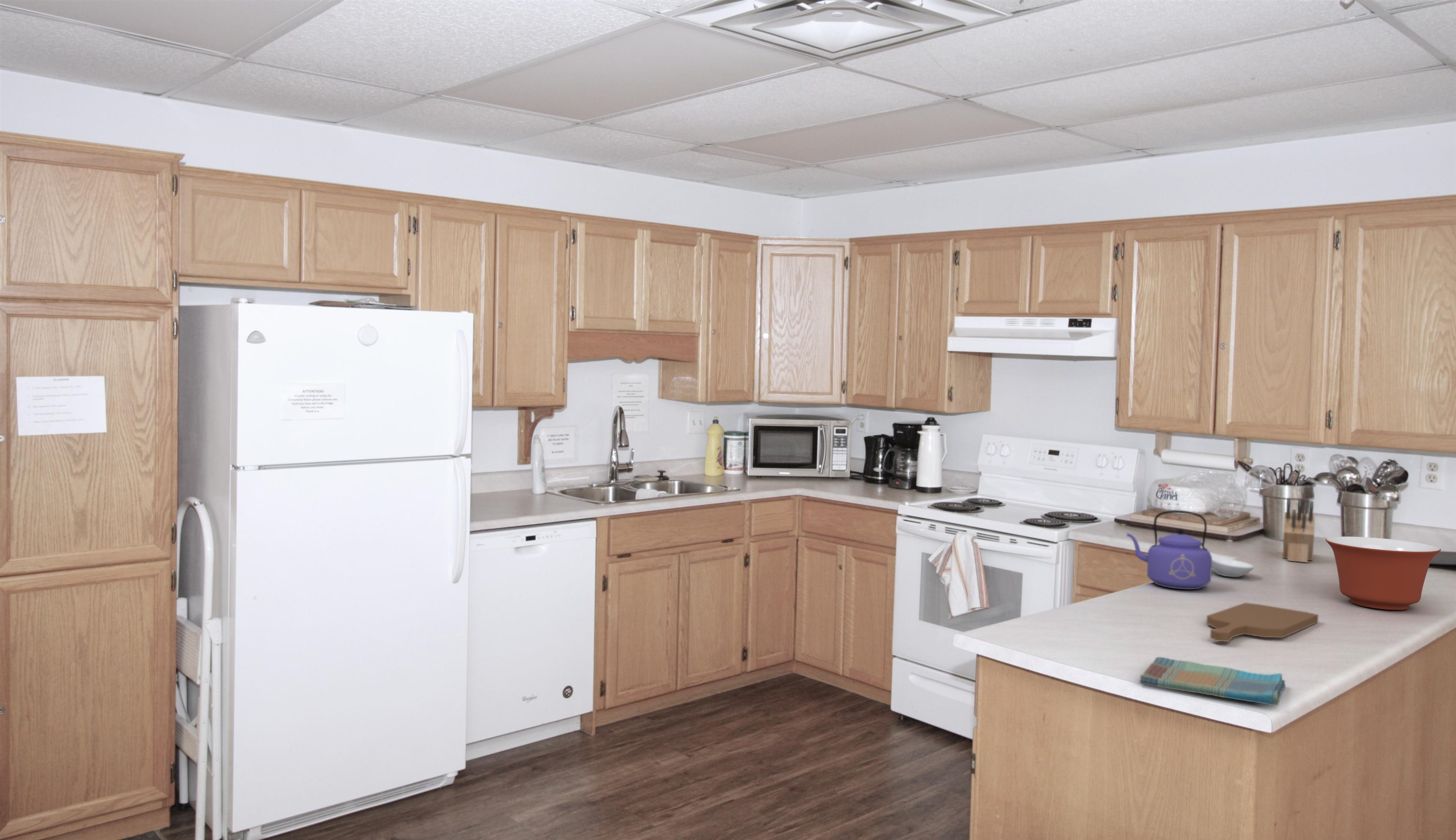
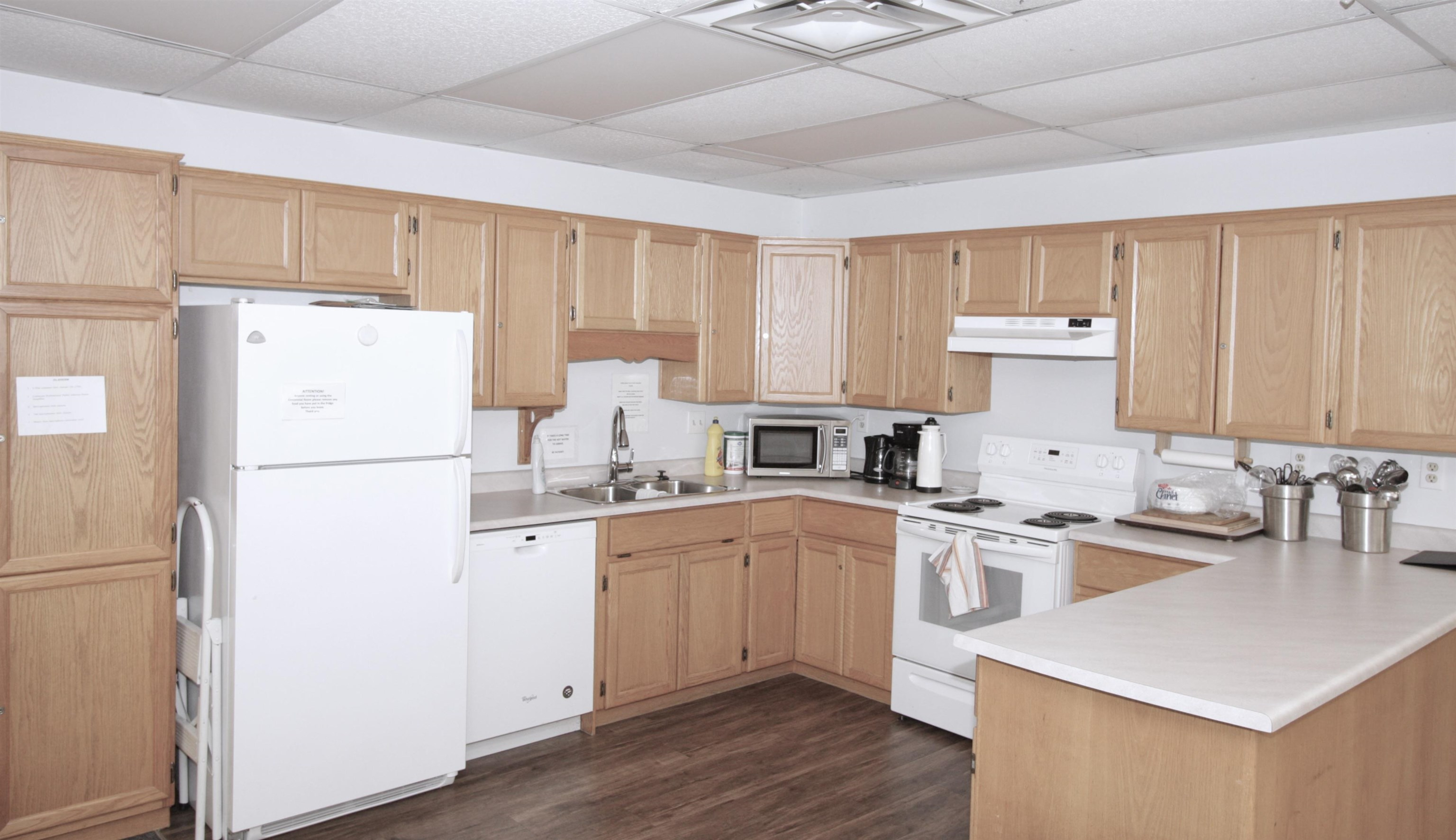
- kettle (1168, 547)
- mixing bowl (1380, 574)
- spoon rest (1212, 560)
- cutting board (1251, 624)
- dish towel (1213, 679)
- knife block (1299, 528)
